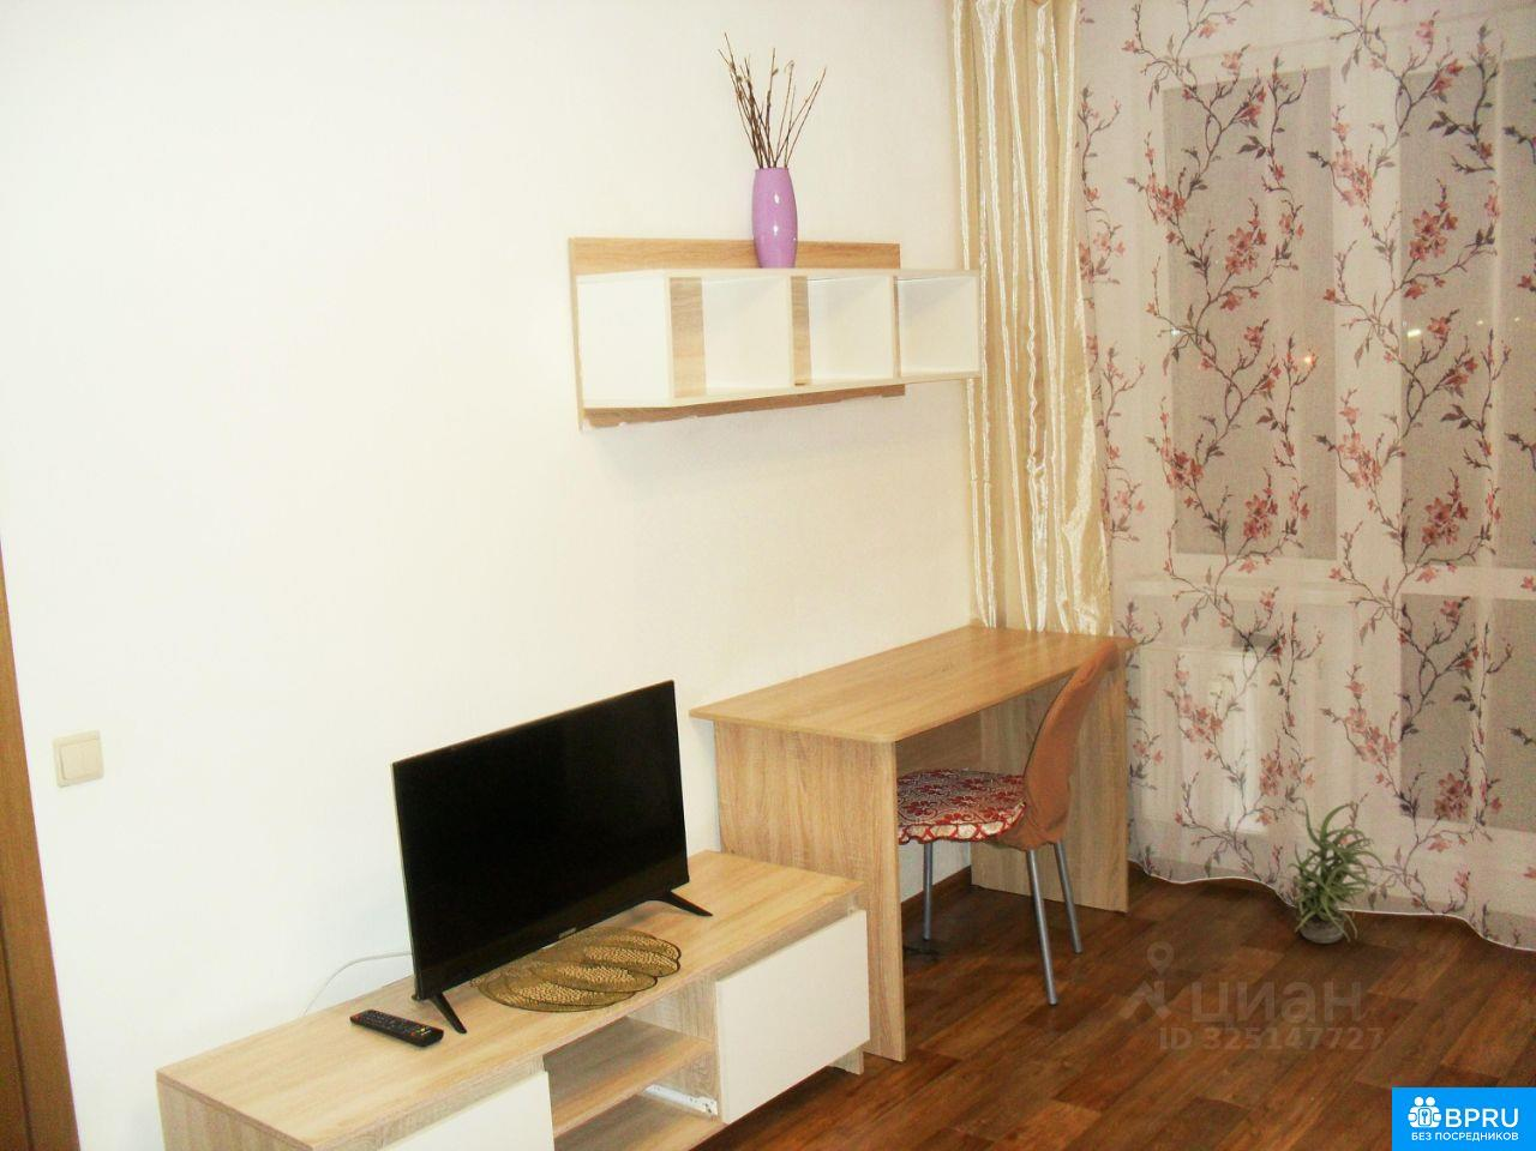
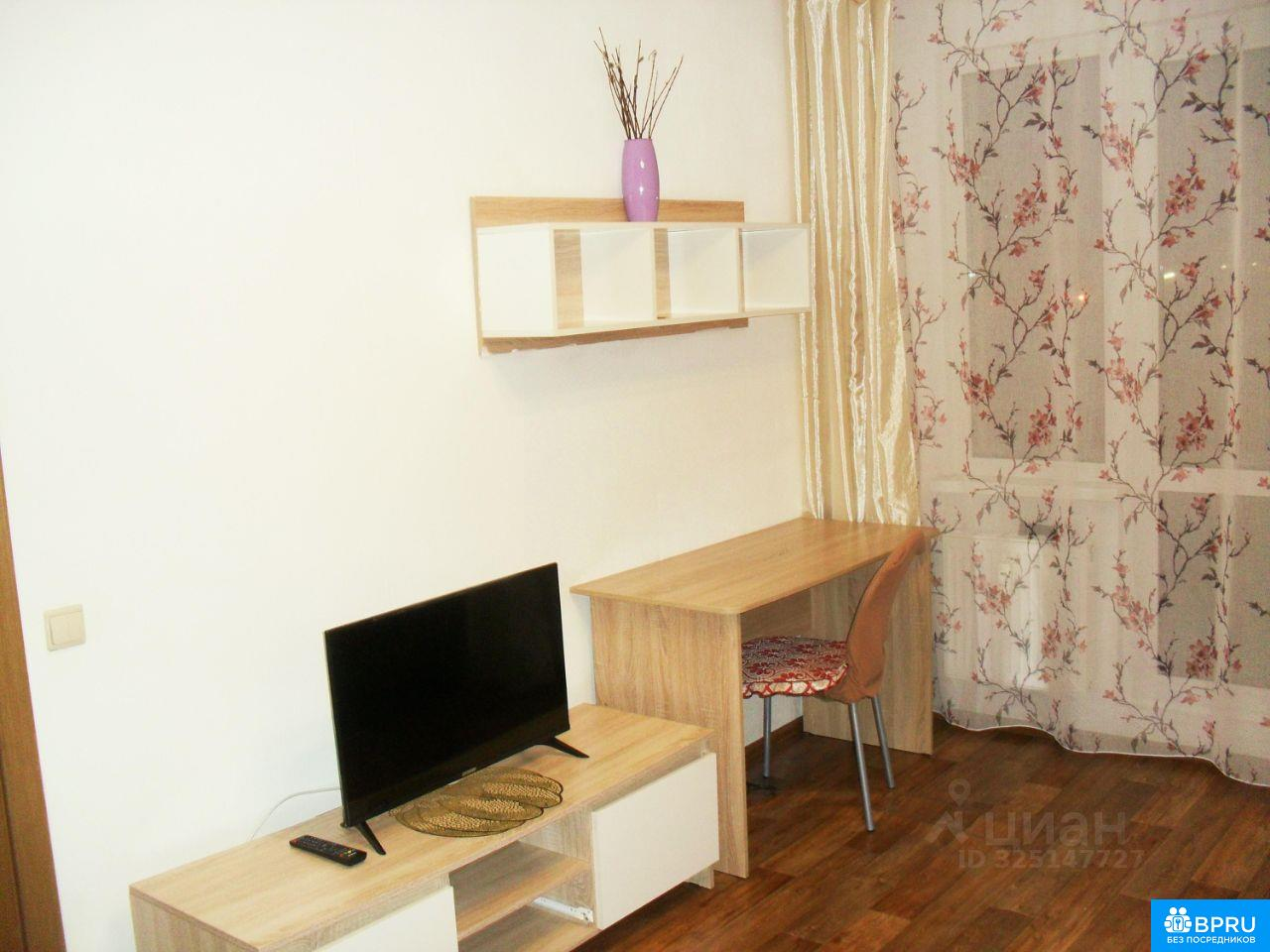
- potted plant (1332, 873)
